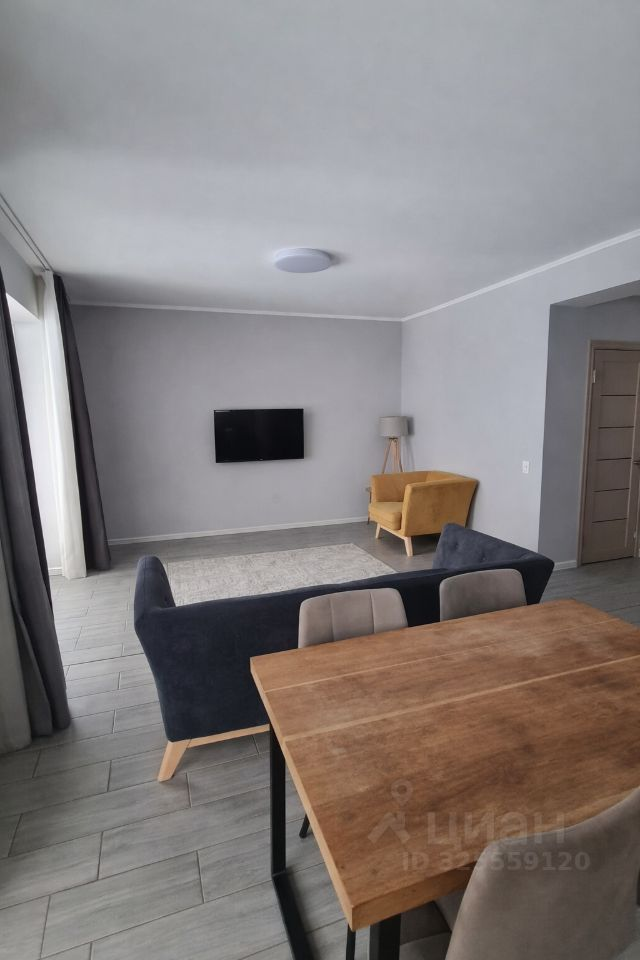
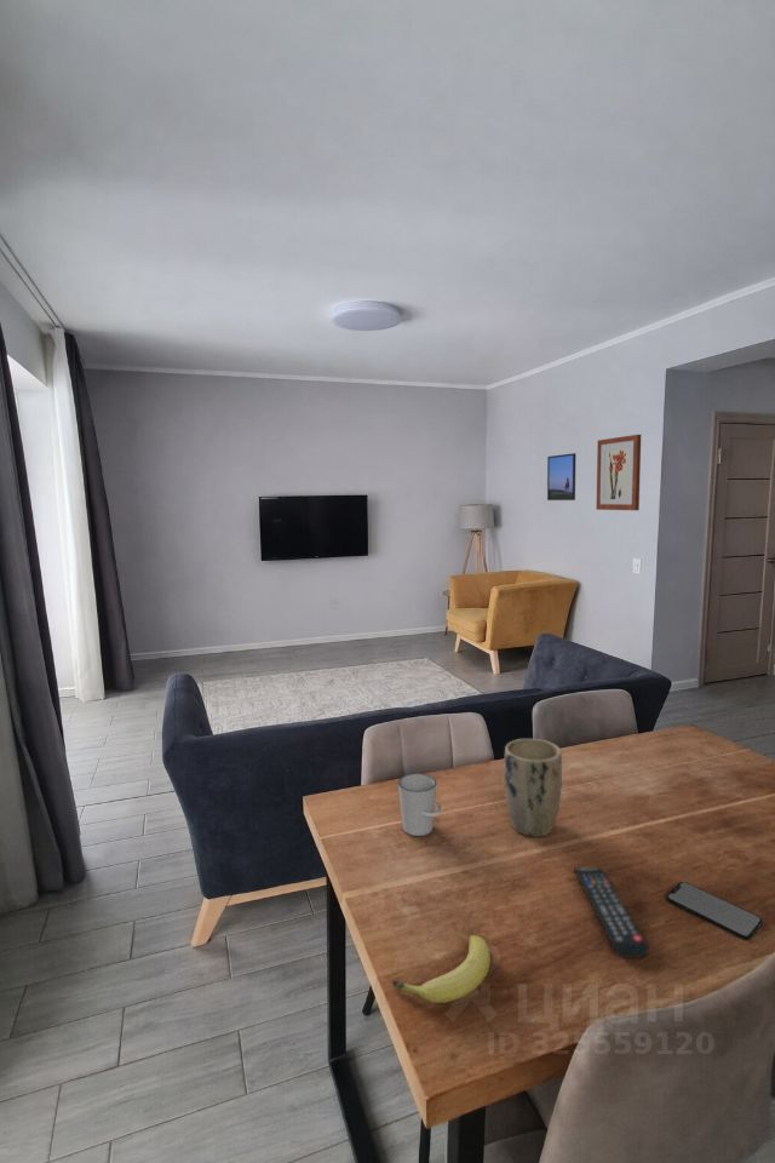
+ cup (420, 806)
+ remote control (607, 906)
+ plant pot (532, 787)
+ fruit (452, 970)
+ wall art (616, 474)
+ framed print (561, 477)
+ smartphone (712, 909)
